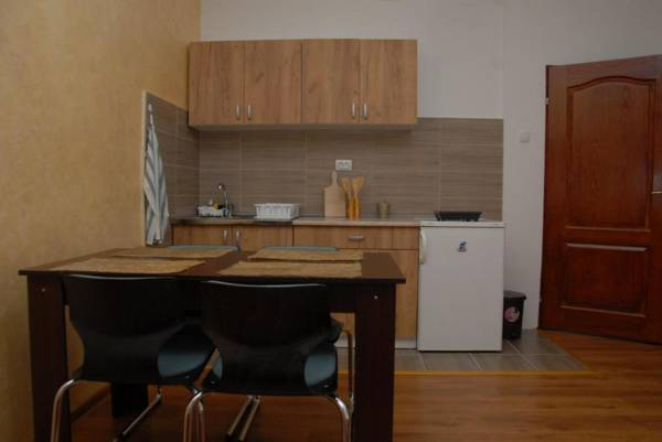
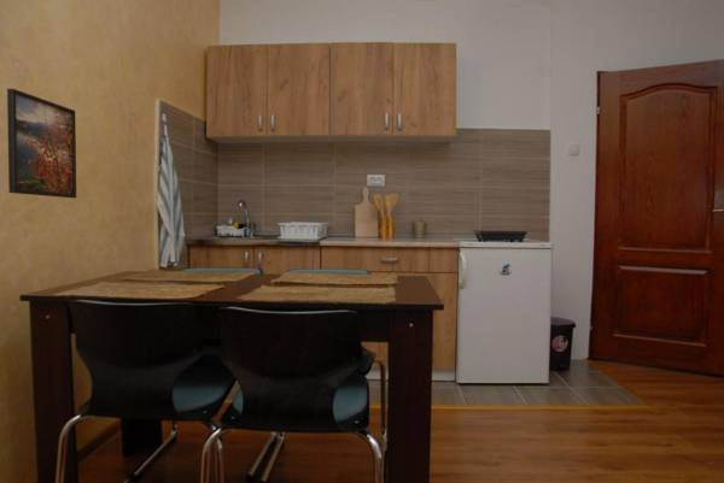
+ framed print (45, 148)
